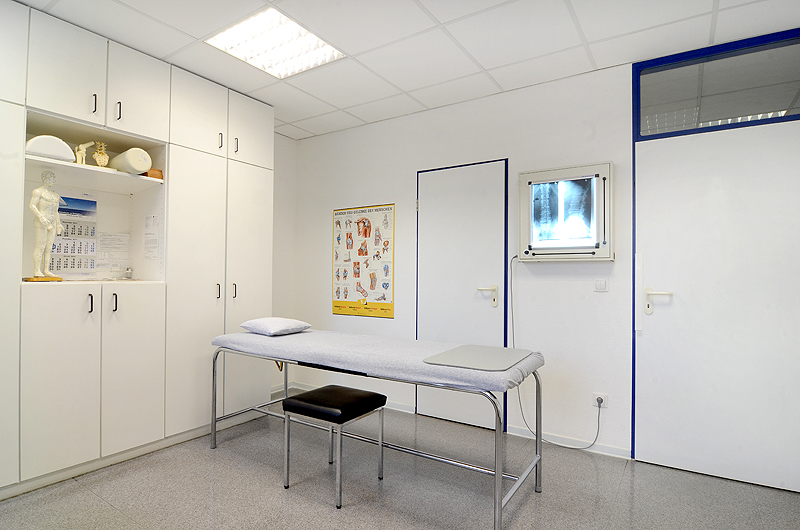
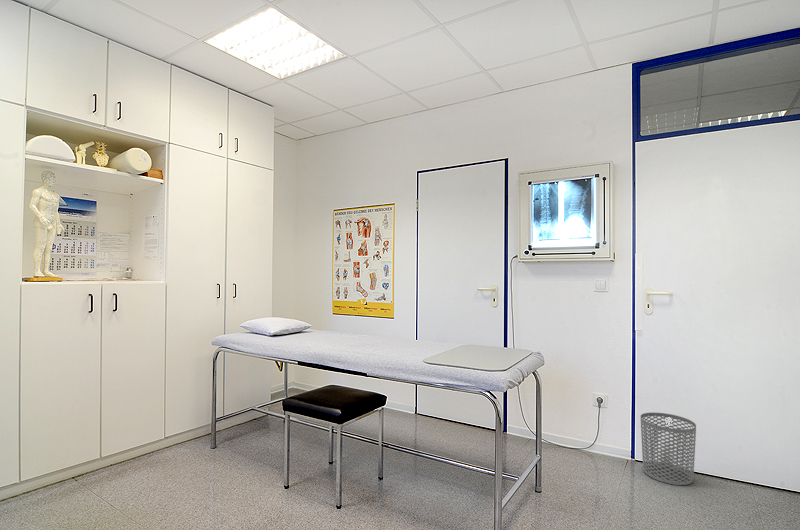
+ waste bin (667, 448)
